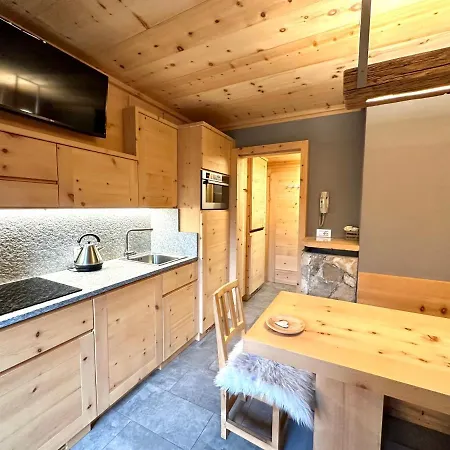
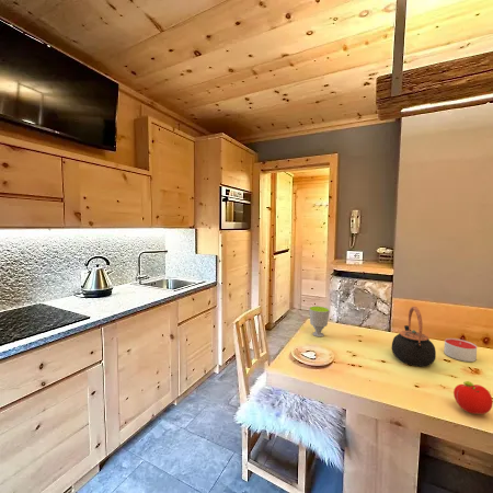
+ candle (459, 348)
+ teapot (412, 332)
+ fruit (472, 397)
+ cup (318, 321)
